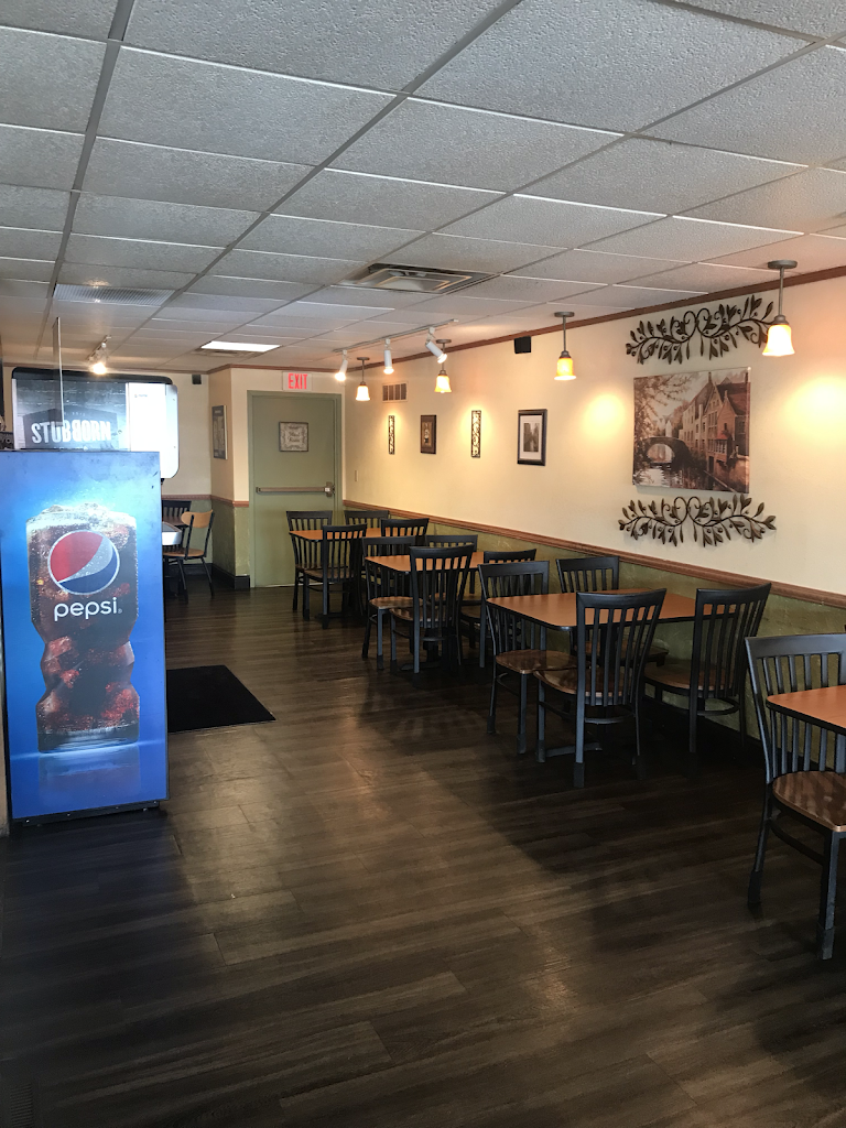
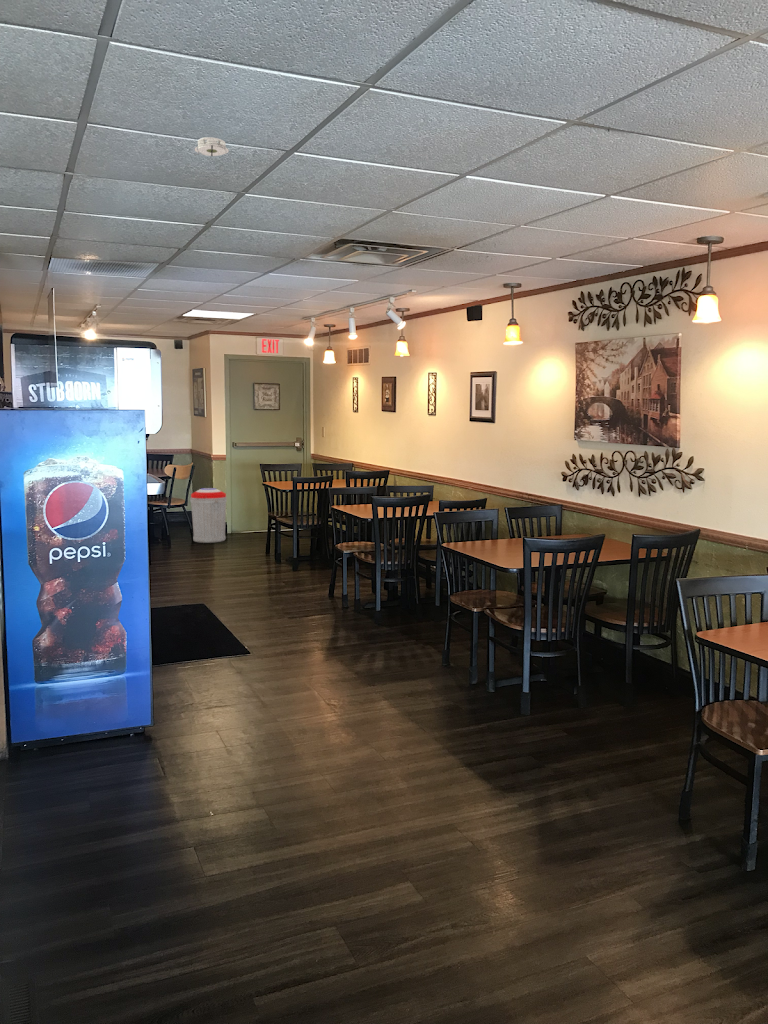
+ smoke detector (210, 147)
+ trash can (208, 514)
